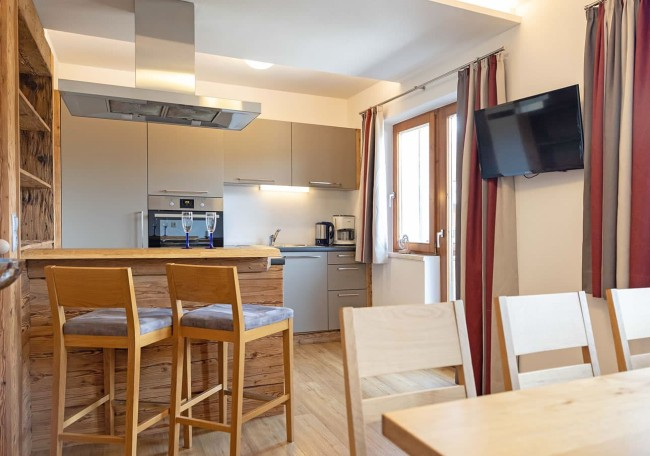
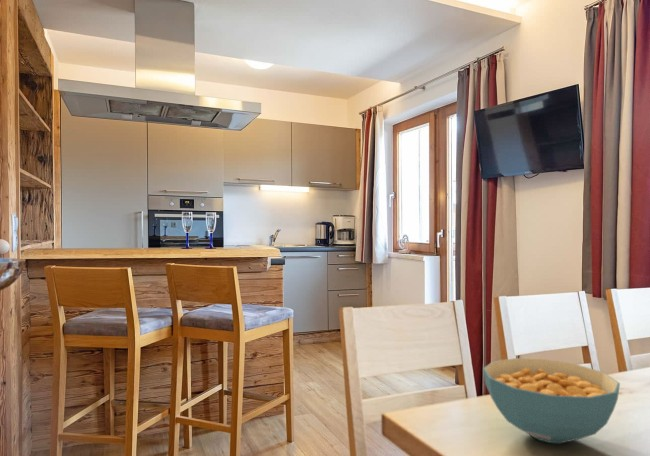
+ cereal bowl (548, 405)
